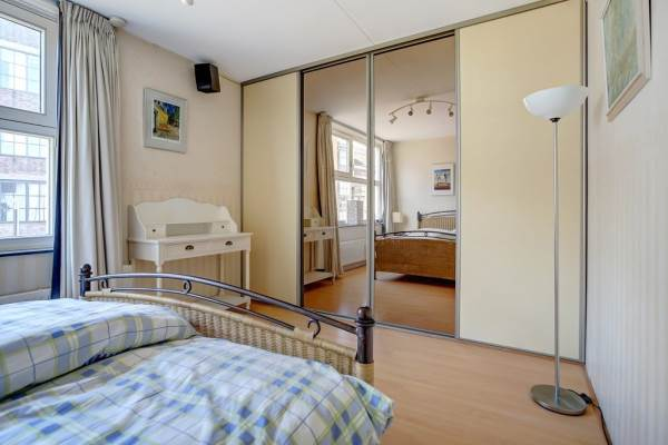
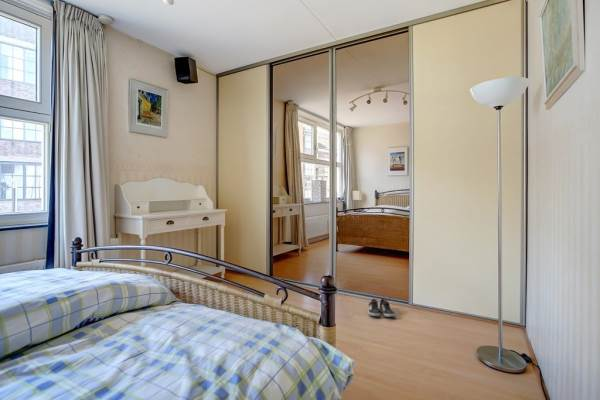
+ shoe (380, 307)
